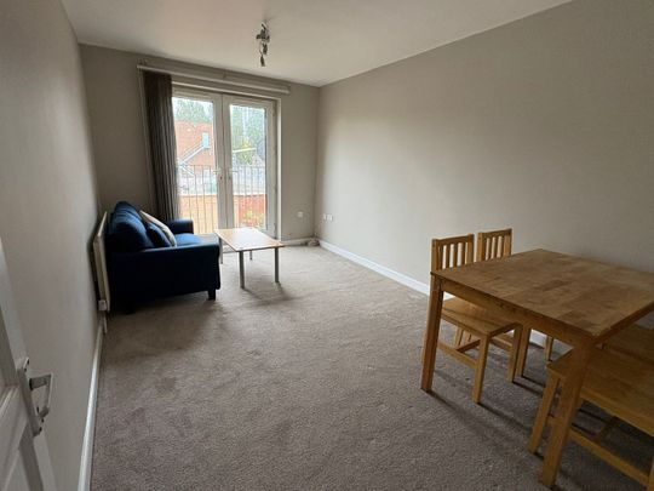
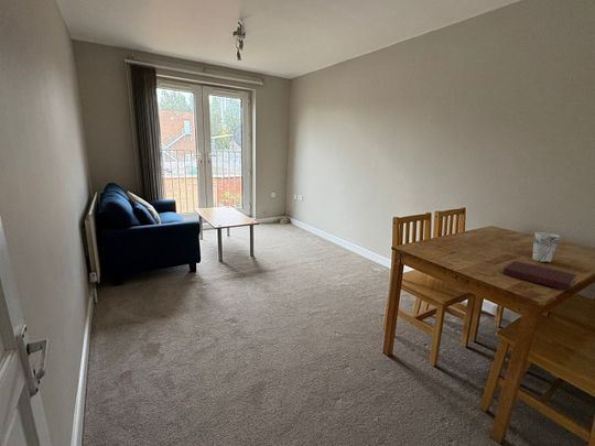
+ notebook (539, 274)
+ cup (543, 247)
